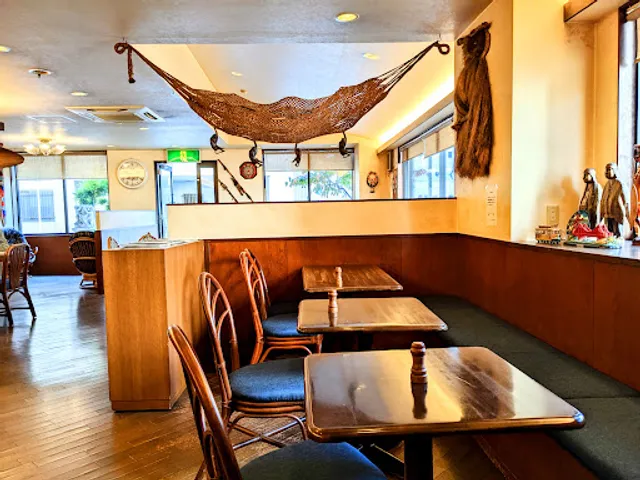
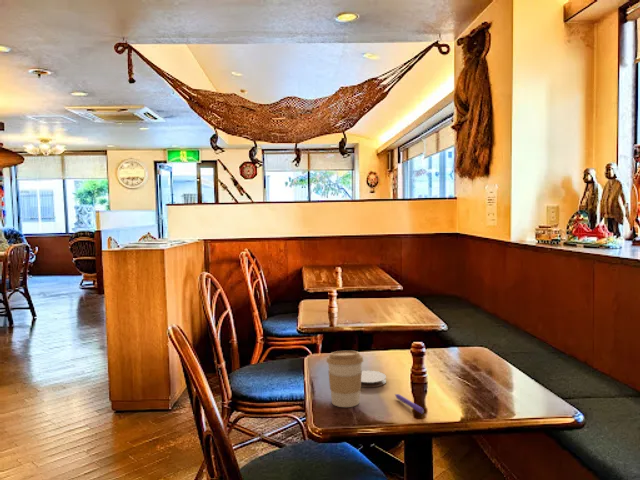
+ coaster (368, 378)
+ coffee cup (345, 376)
+ pen (408, 402)
